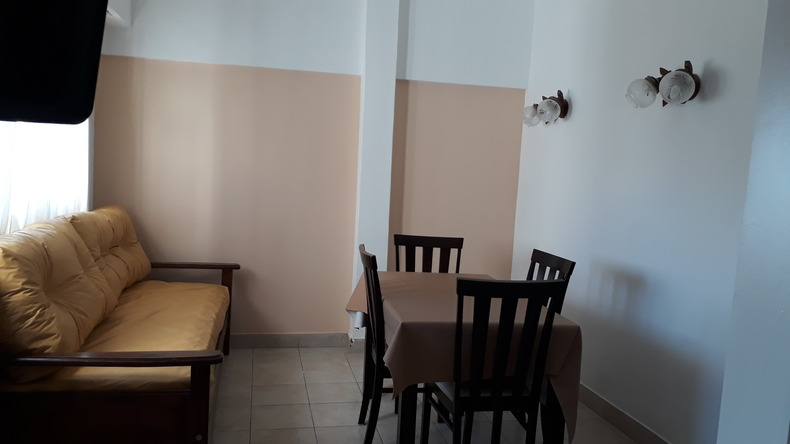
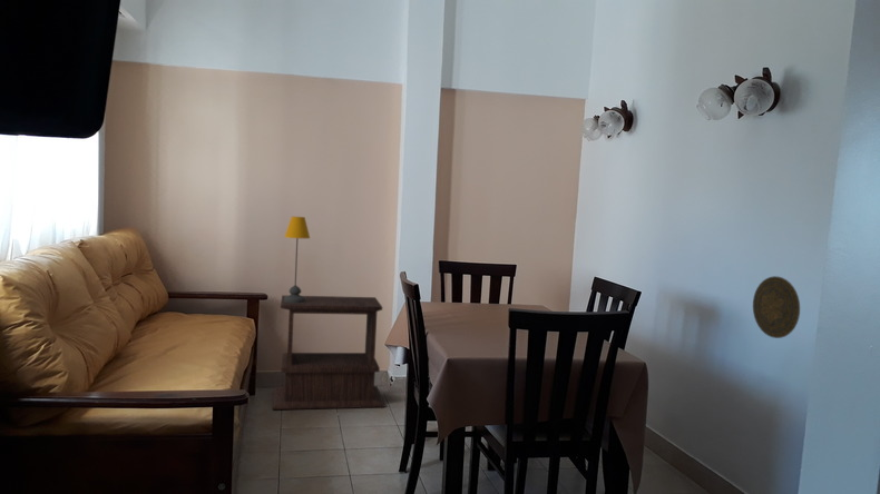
+ table lamp (296, 258)
+ decorative plate (773, 306)
+ side table (330, 353)
